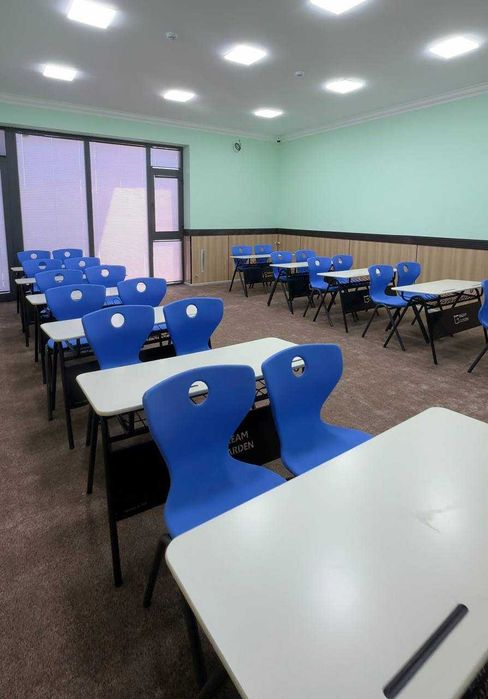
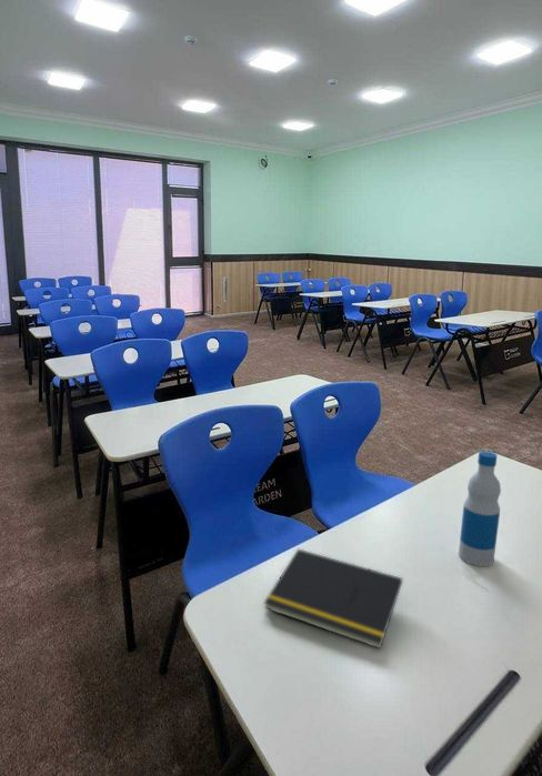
+ bottle (481, 506)
+ notepad (333, 592)
